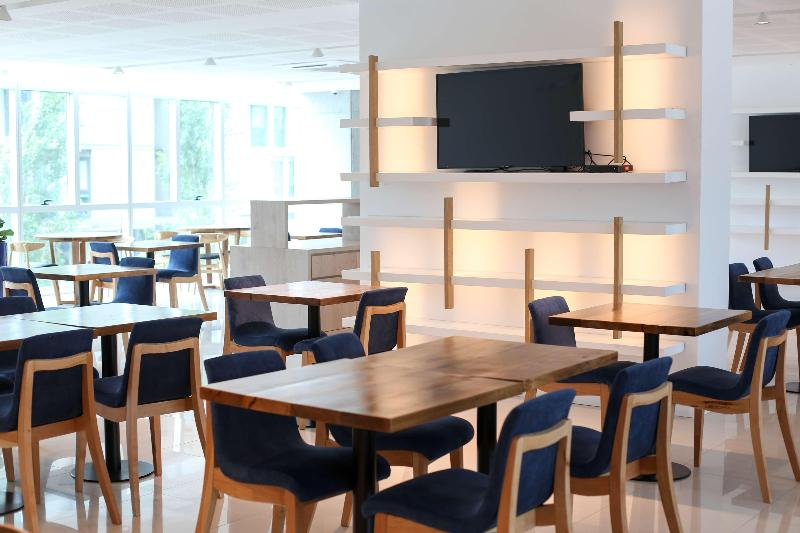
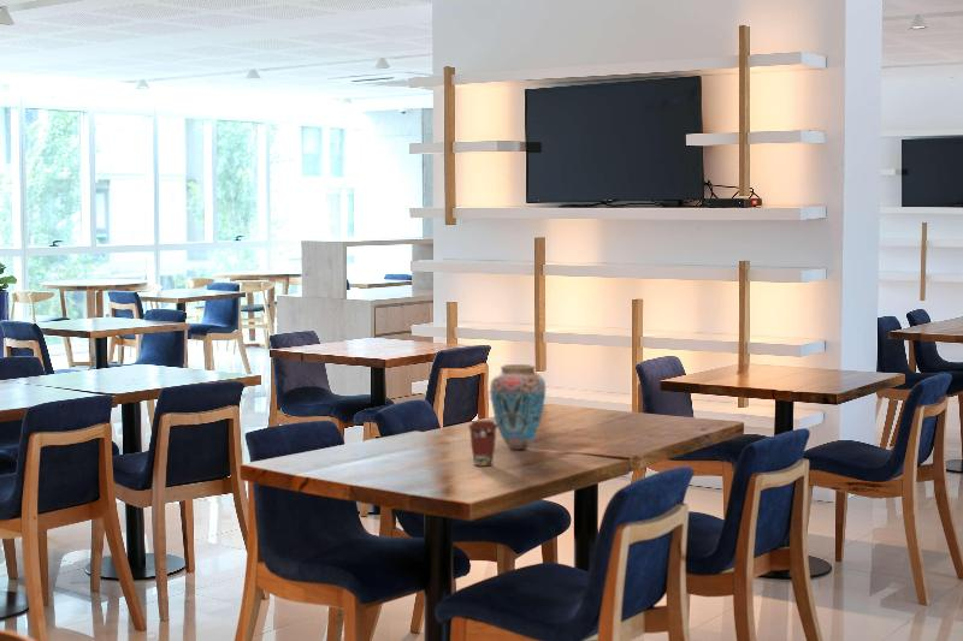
+ vase (518, 406)
+ coffee cup (483, 443)
